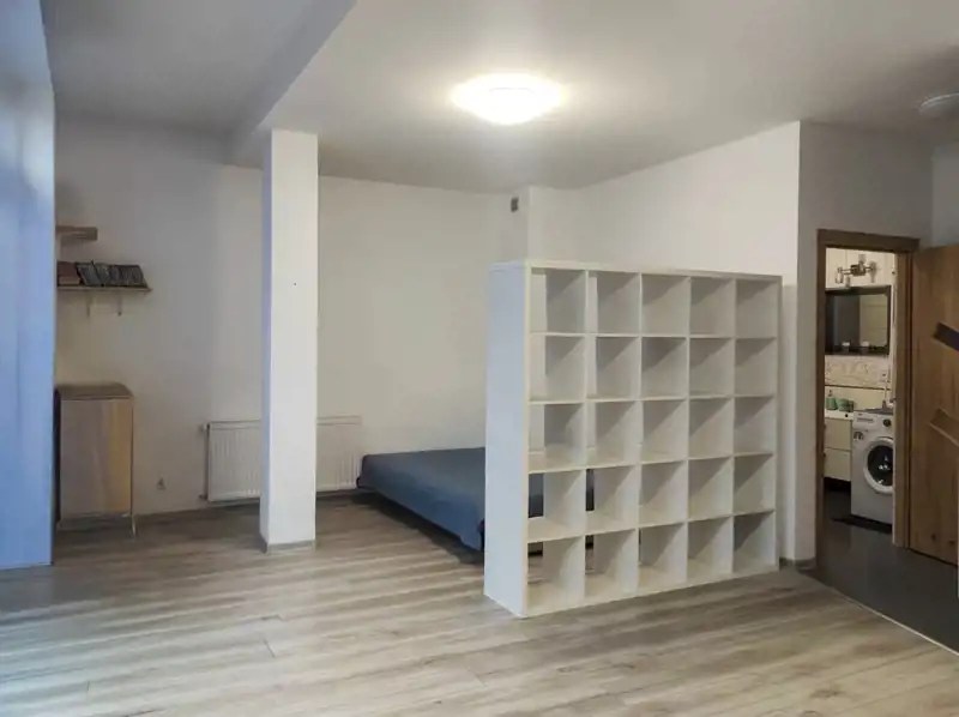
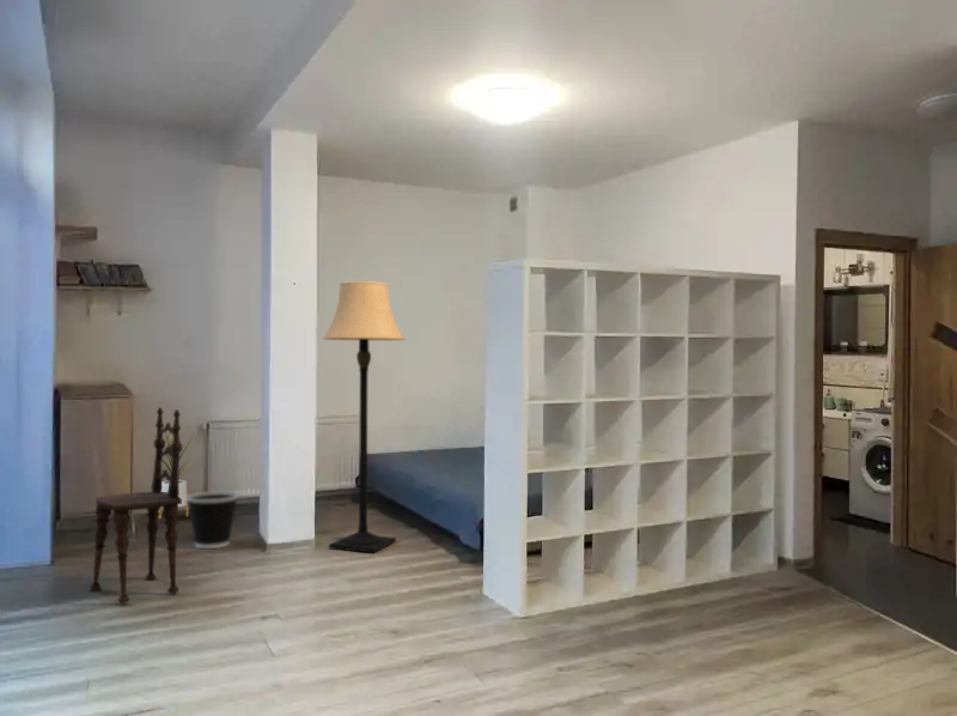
+ dining chair (138, 499)
+ house plant (170, 471)
+ wastebasket (212, 520)
+ lamp (362, 414)
